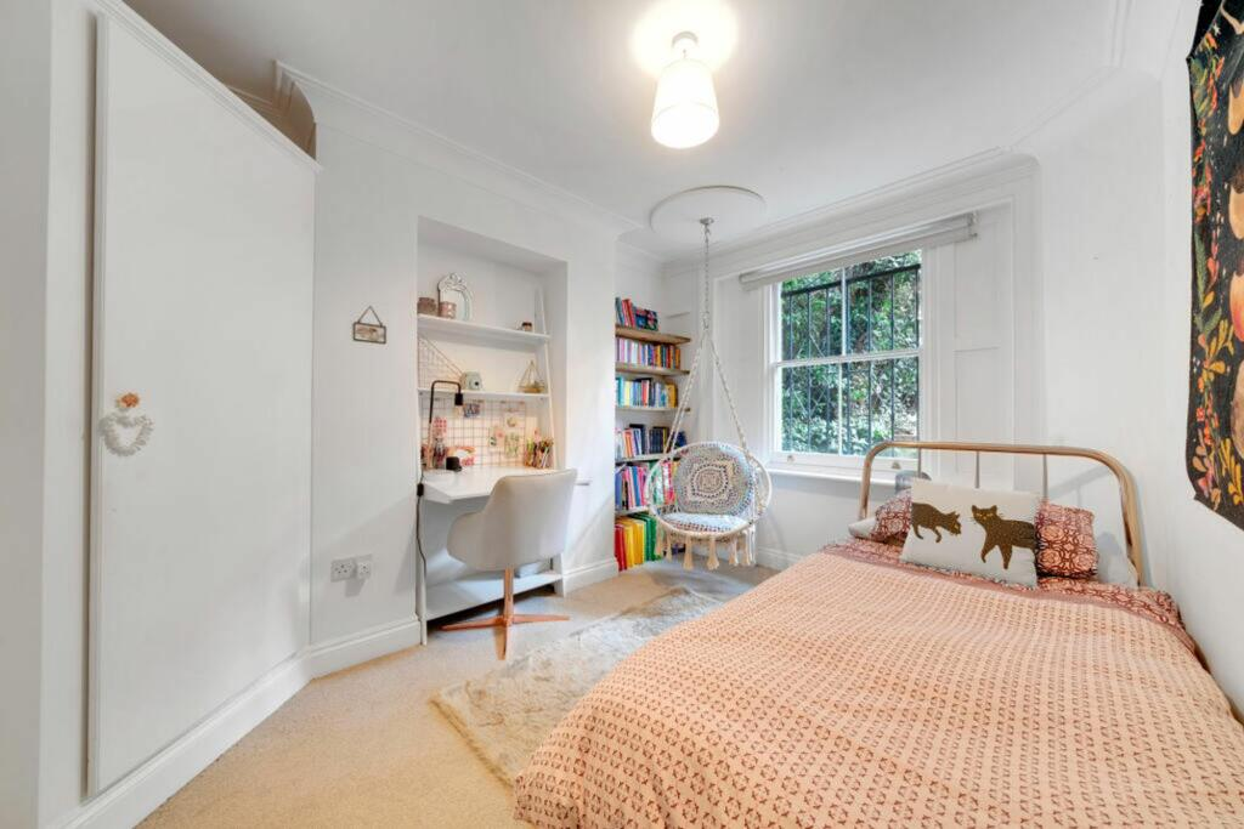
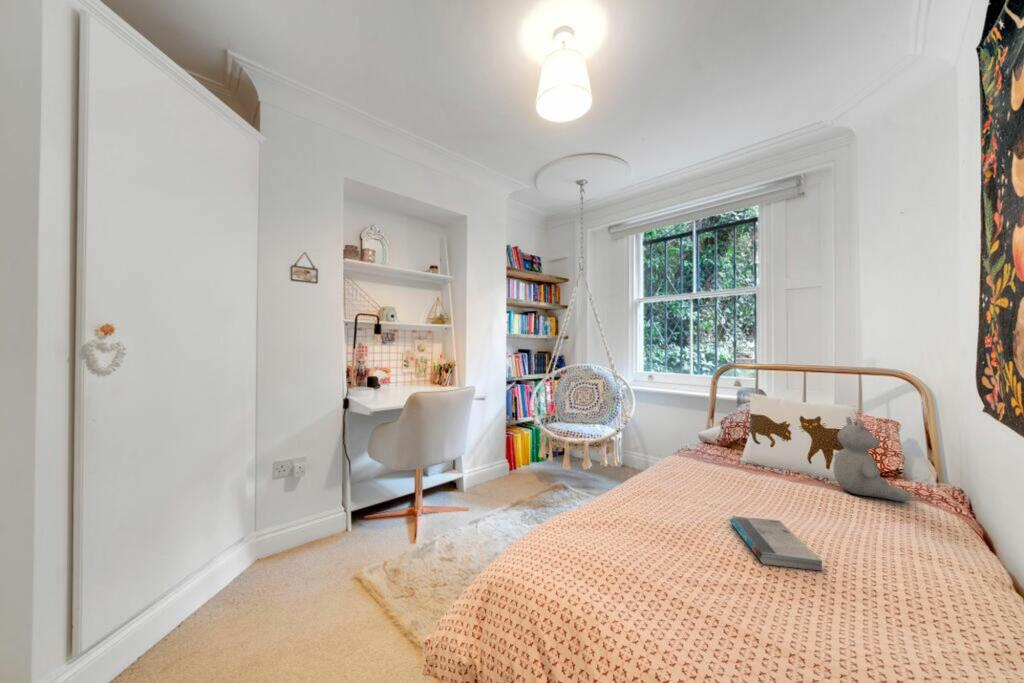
+ book (770, 540)
+ teddy bear (868, 456)
